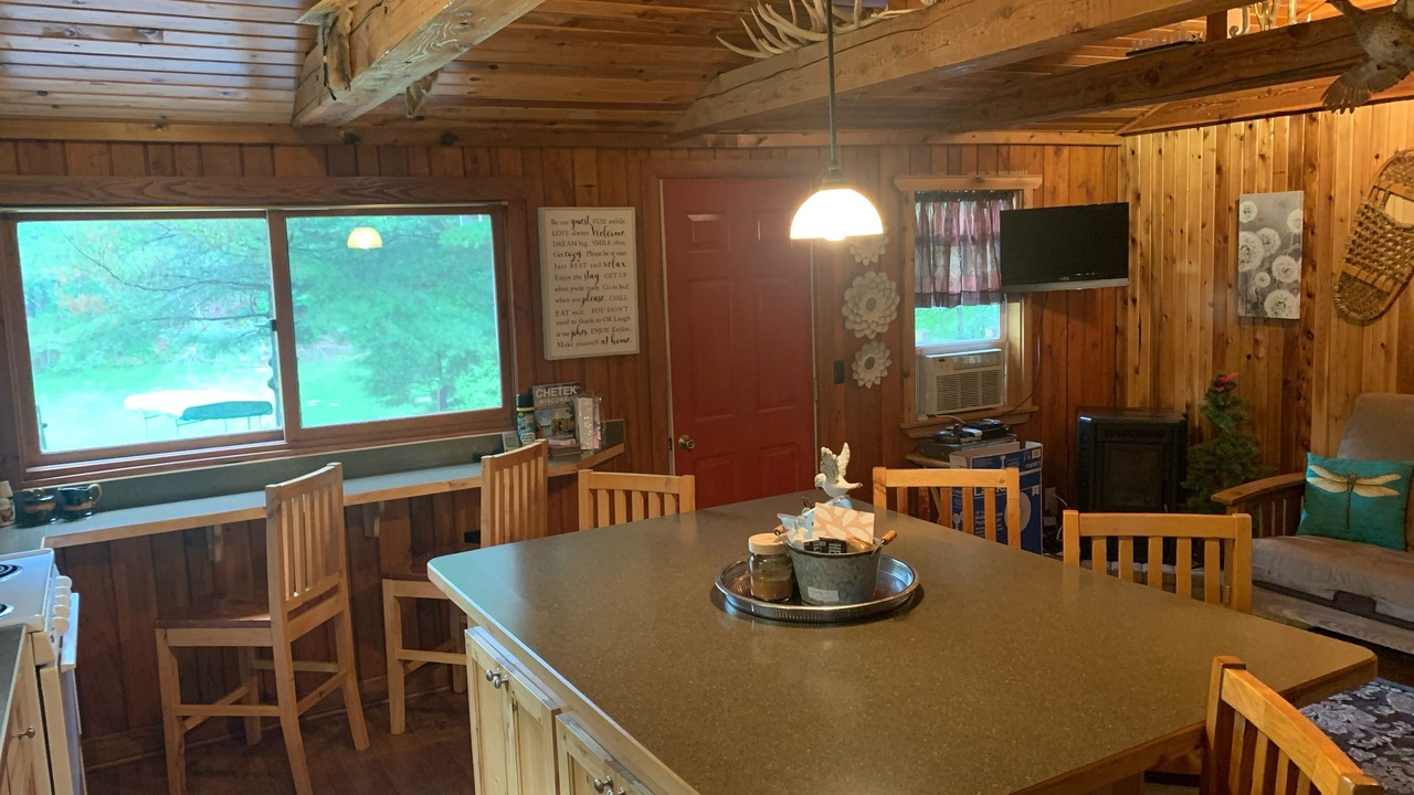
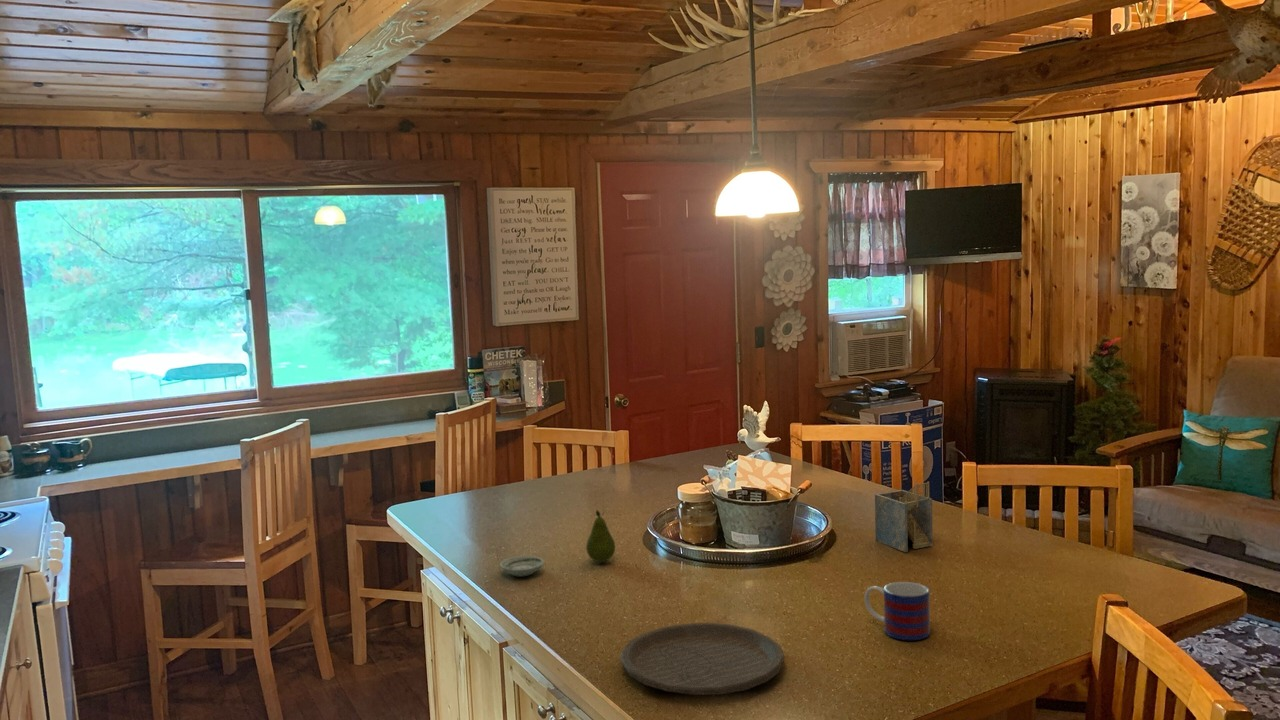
+ plate (702, 658)
+ fruit (600, 535)
+ mug (896, 608)
+ napkin holder (904, 511)
+ saucer (522, 567)
